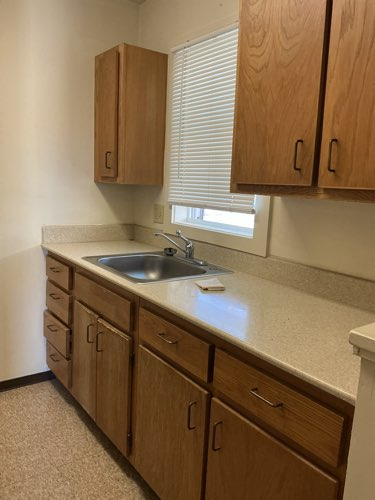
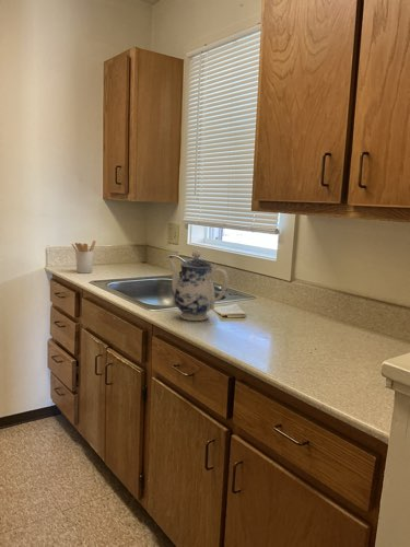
+ teapot (195, 283)
+ utensil holder (83, 256)
